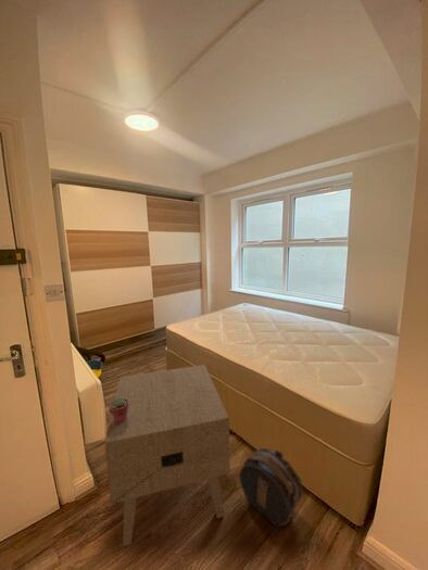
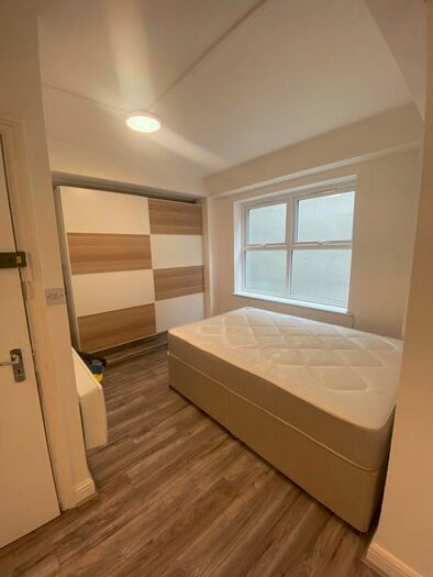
- potted succulent (118, 407)
- hat box (269, 479)
- nightstand (169, 442)
